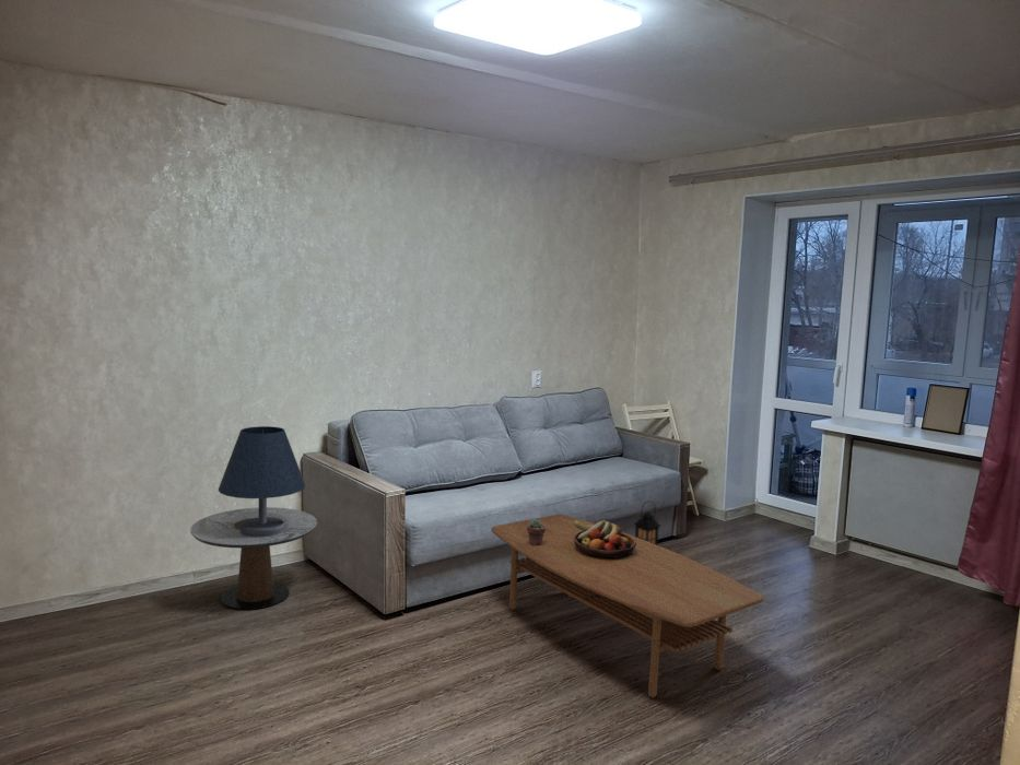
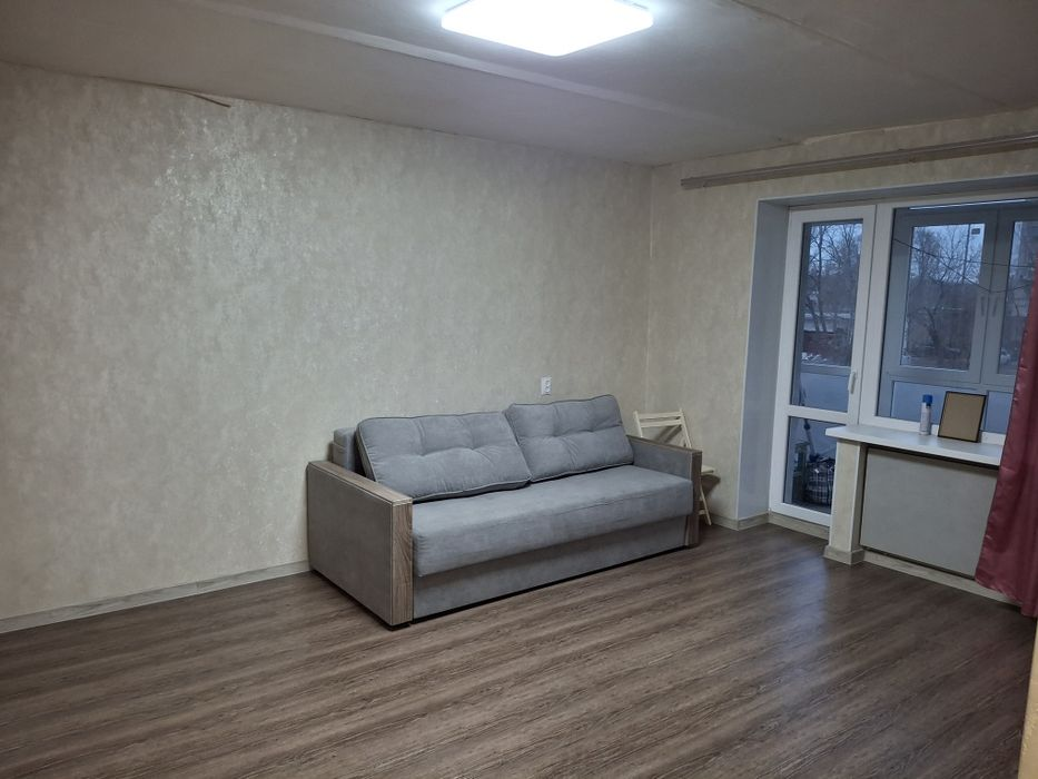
- table lamp (262, 480)
- coffee table (609, 597)
- side table (255, 560)
- lantern (646, 528)
- fruit bowl (603, 537)
- potted succulent (536, 531)
